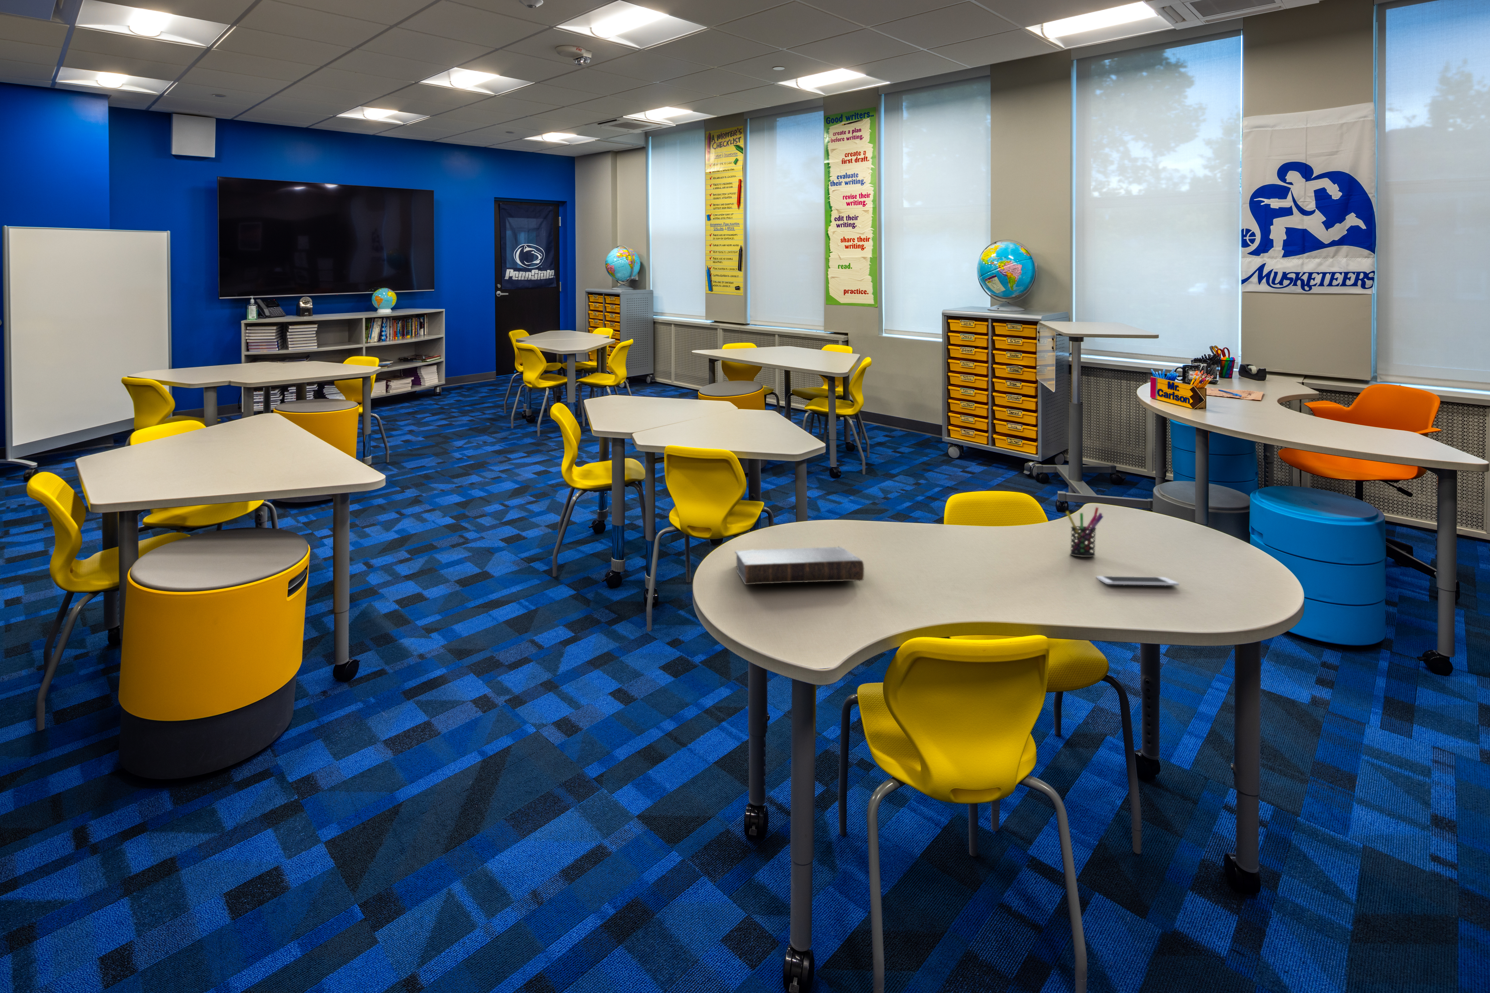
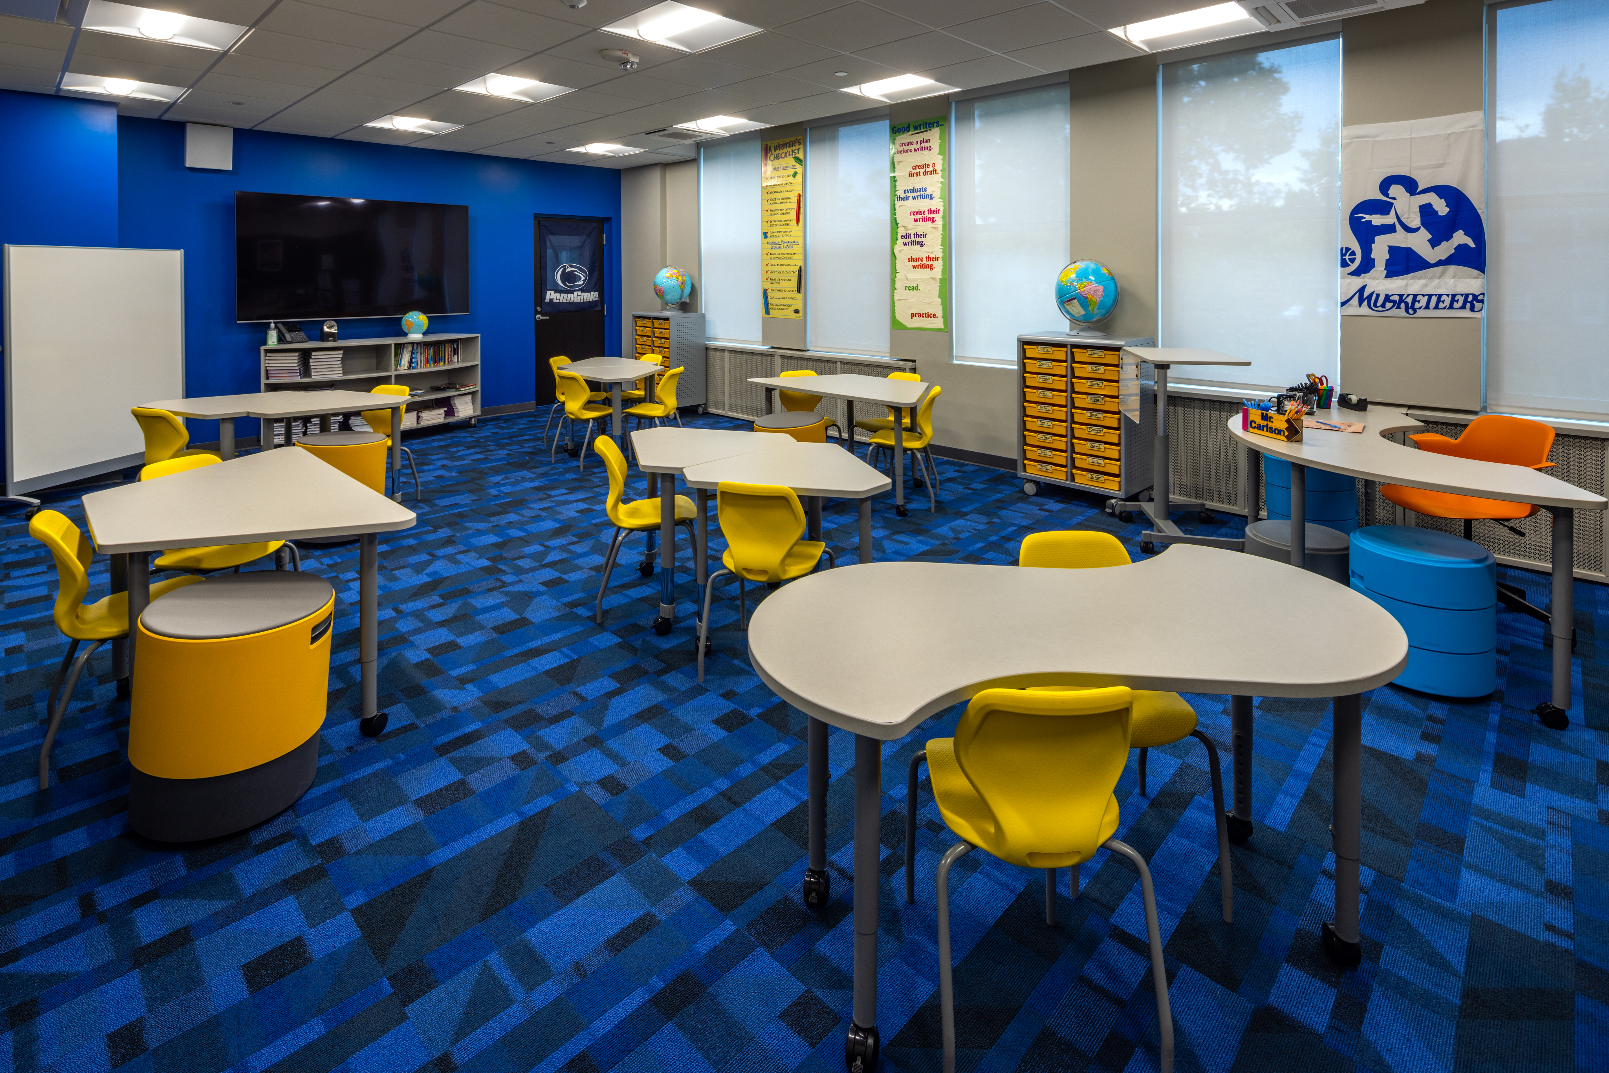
- book (796, 564)
- pen holder (1084, 531)
- cell phone (1136, 581)
